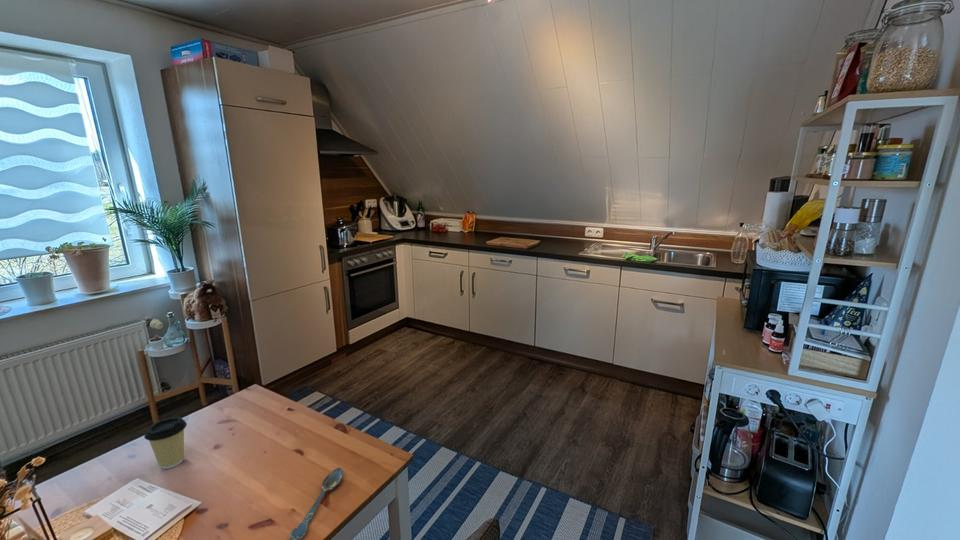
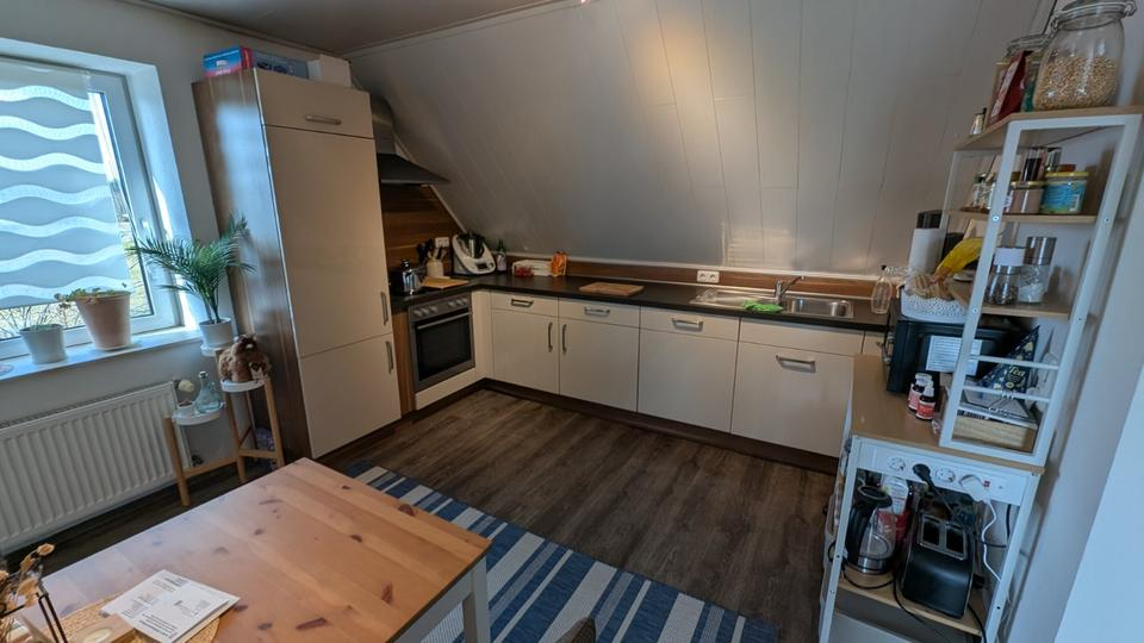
- spoon (318, 502)
- coffee cup (168, 443)
